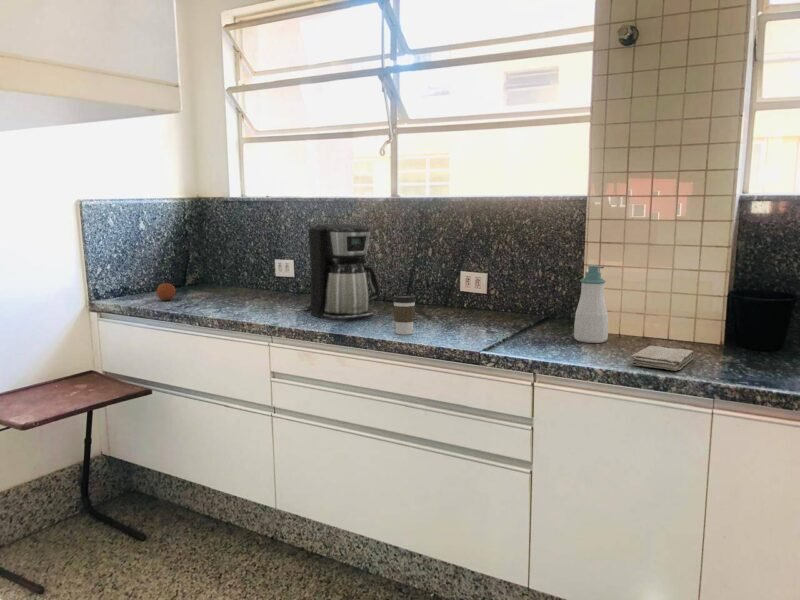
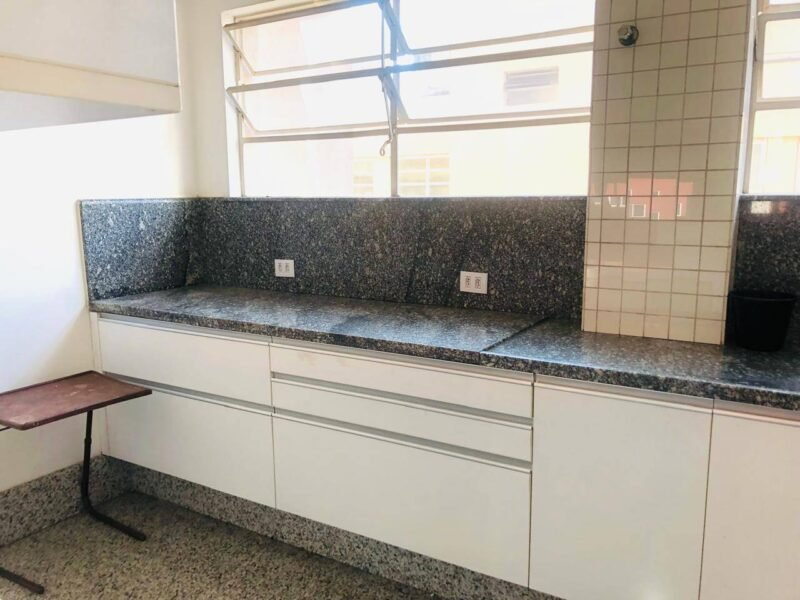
- coffee cup (404, 314)
- soap bottle (592, 303)
- washcloth (662, 356)
- orange (165, 291)
- coffee maker (342, 269)
